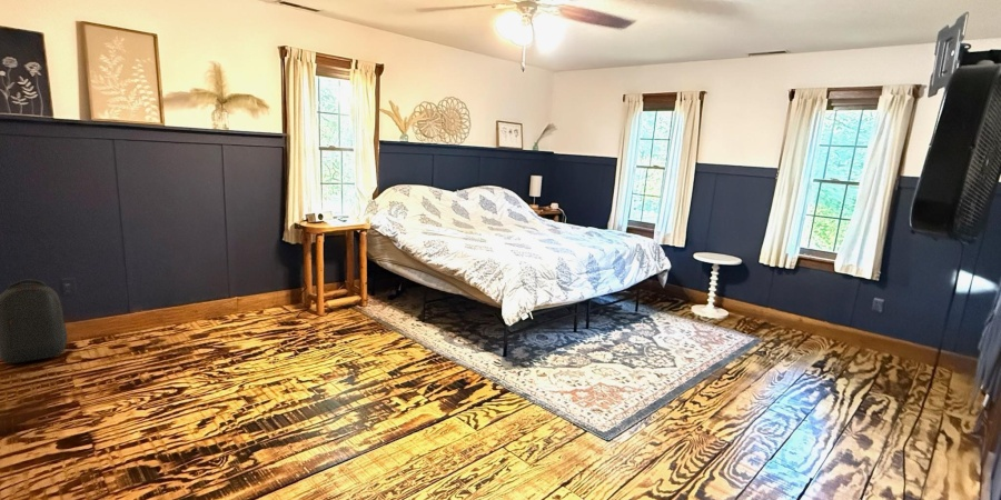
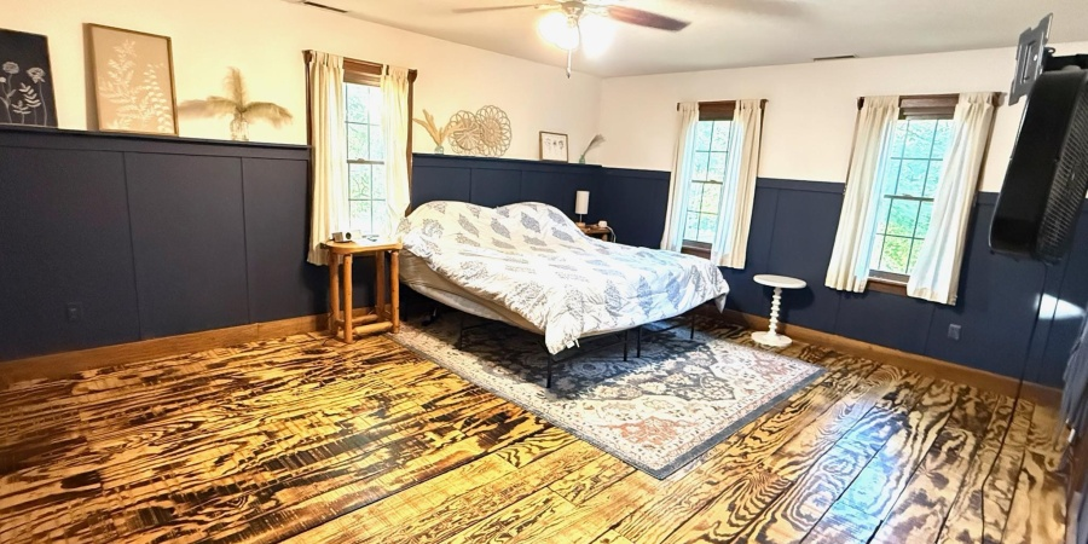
- backpack (30, 318)
